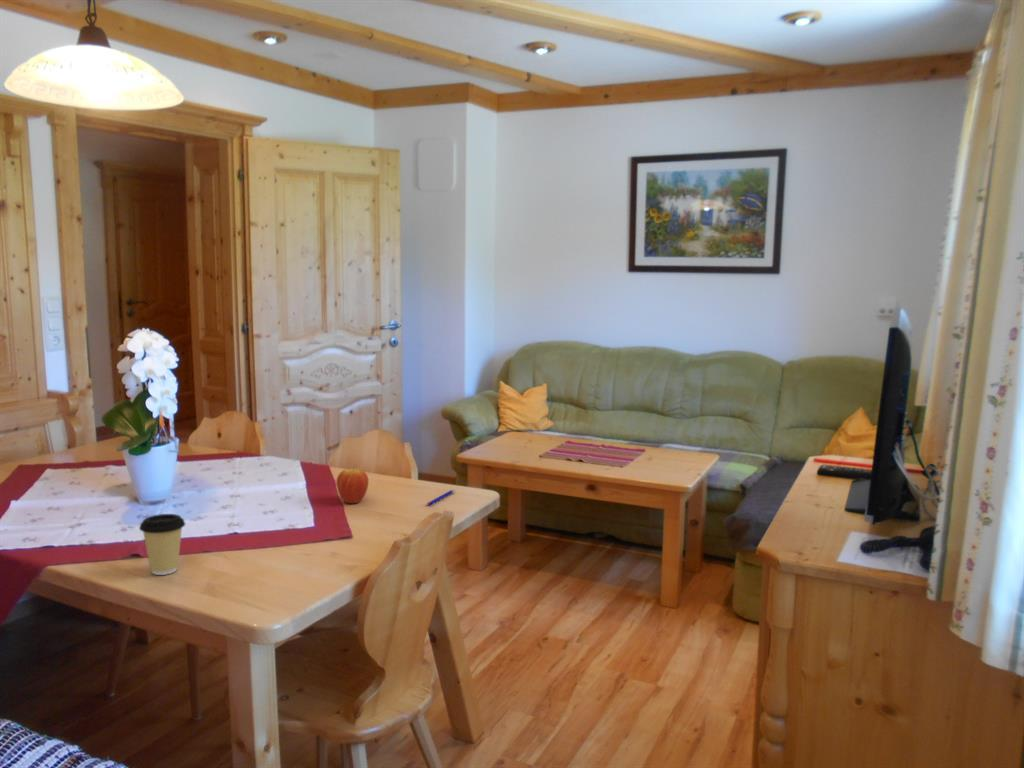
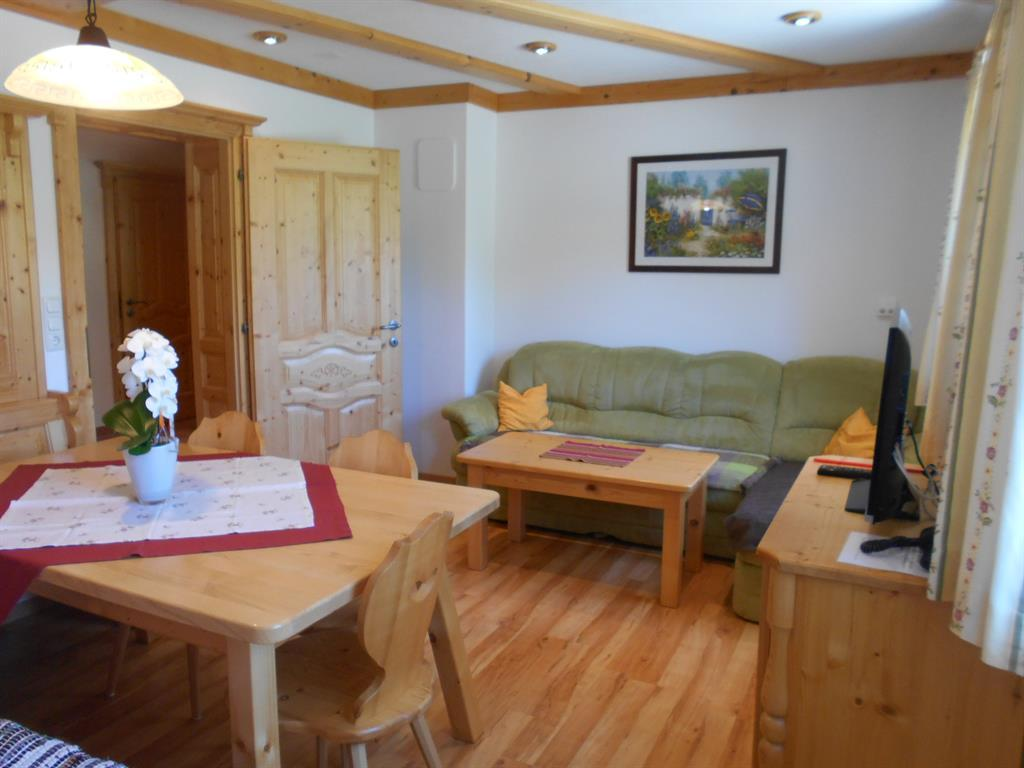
- coffee cup (163, 543)
- pen (441, 497)
- fruit (352, 483)
